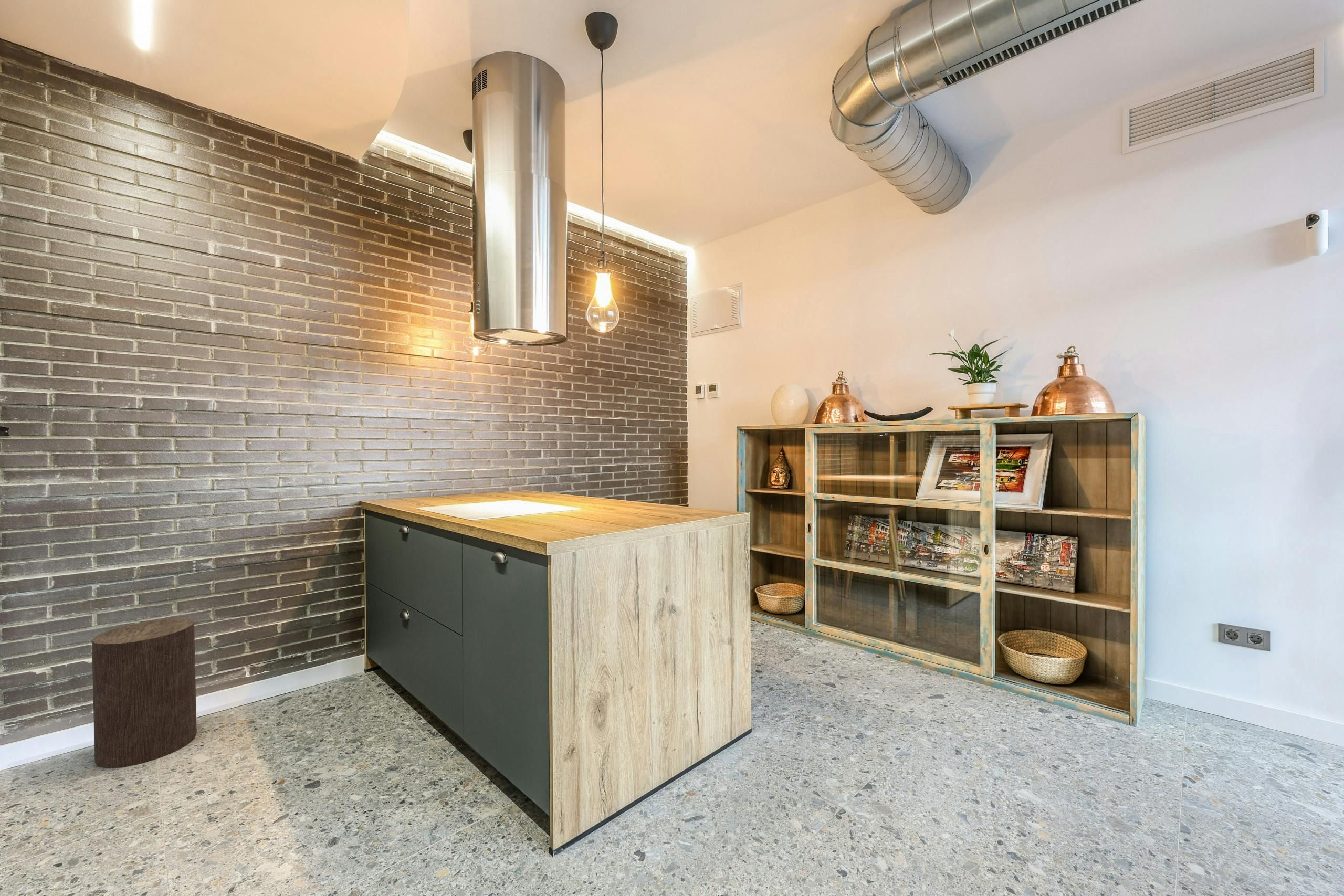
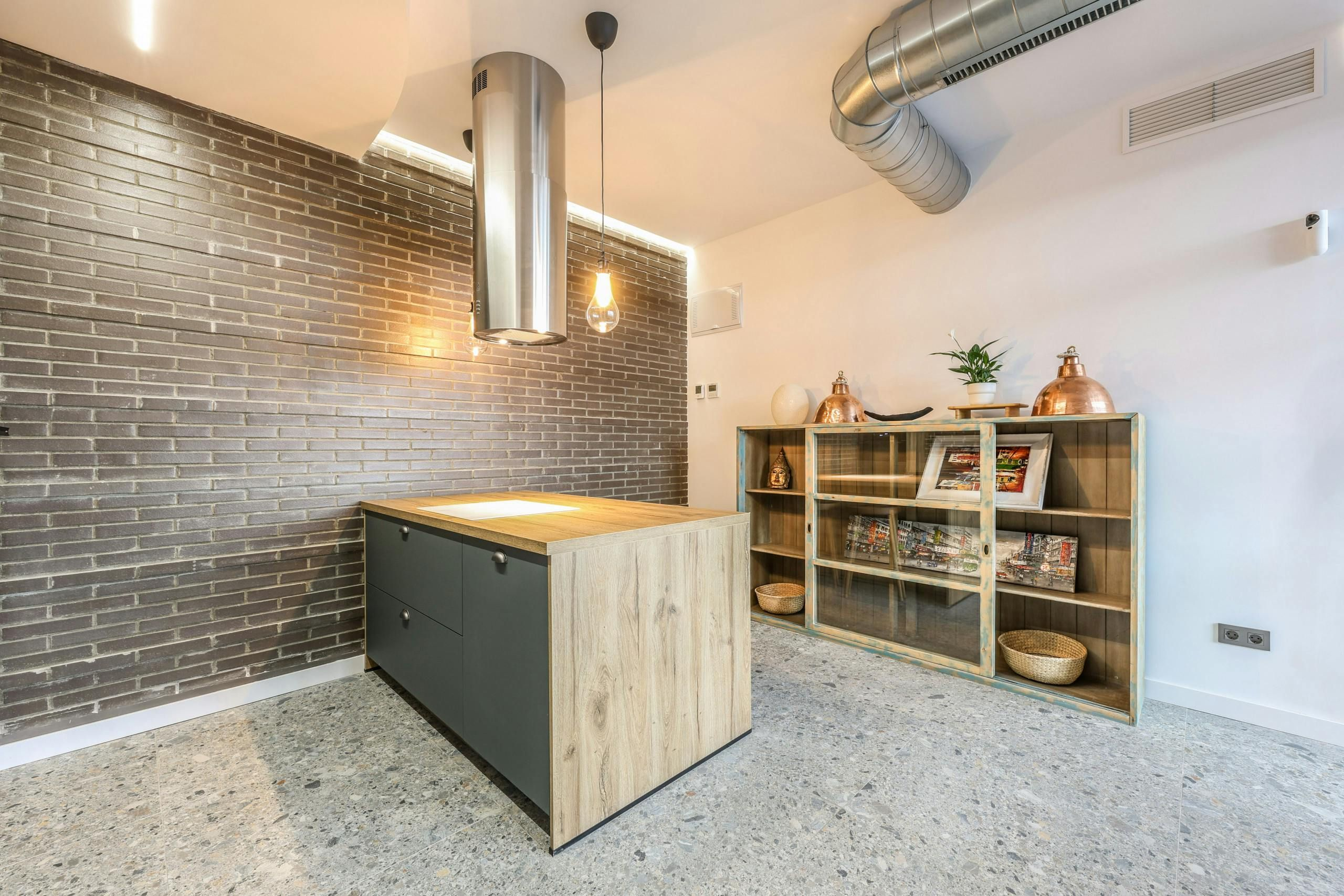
- stool (146, 688)
